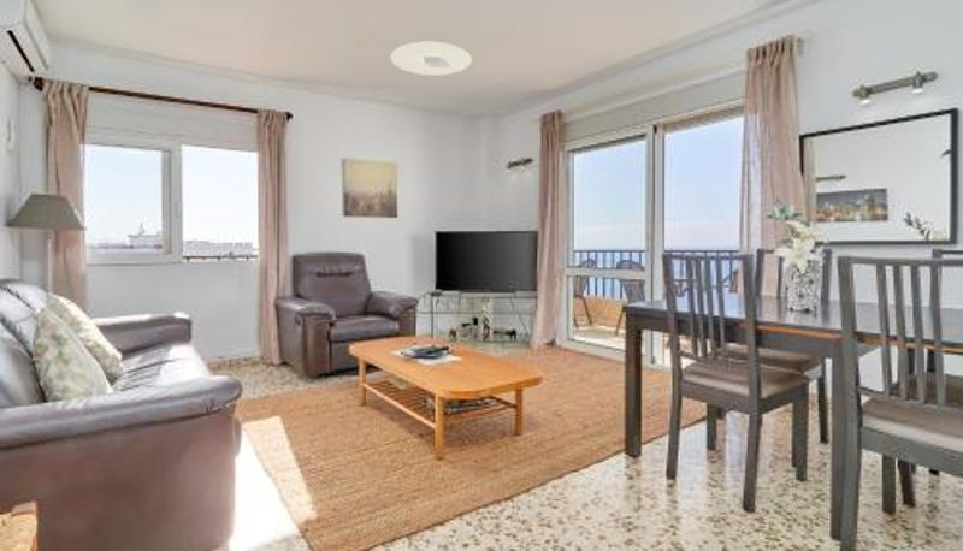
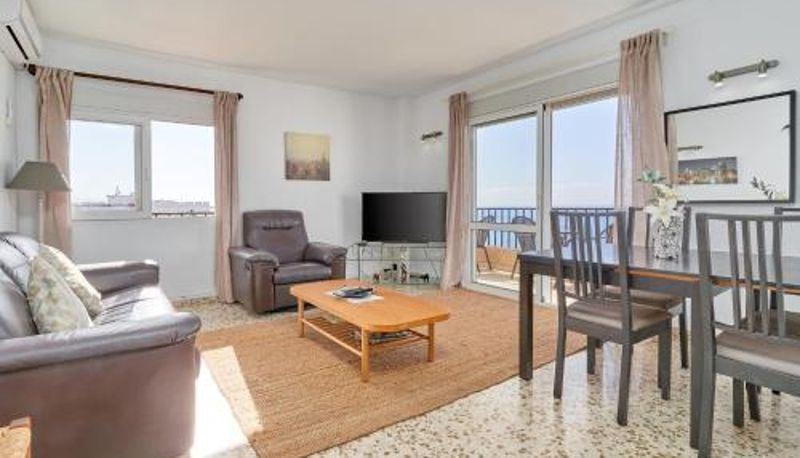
- ceiling light (431, 55)
